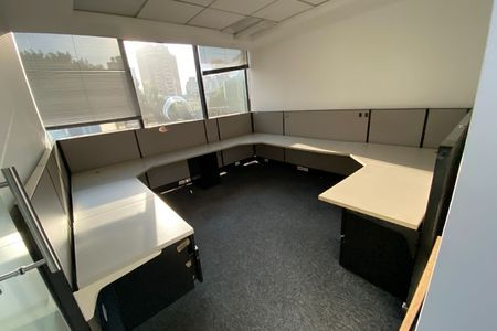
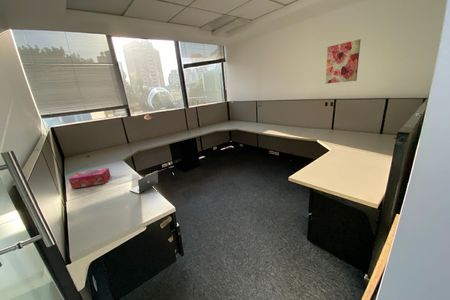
+ wall art (341, 63)
+ laptop (137, 186)
+ tissue box (90, 177)
